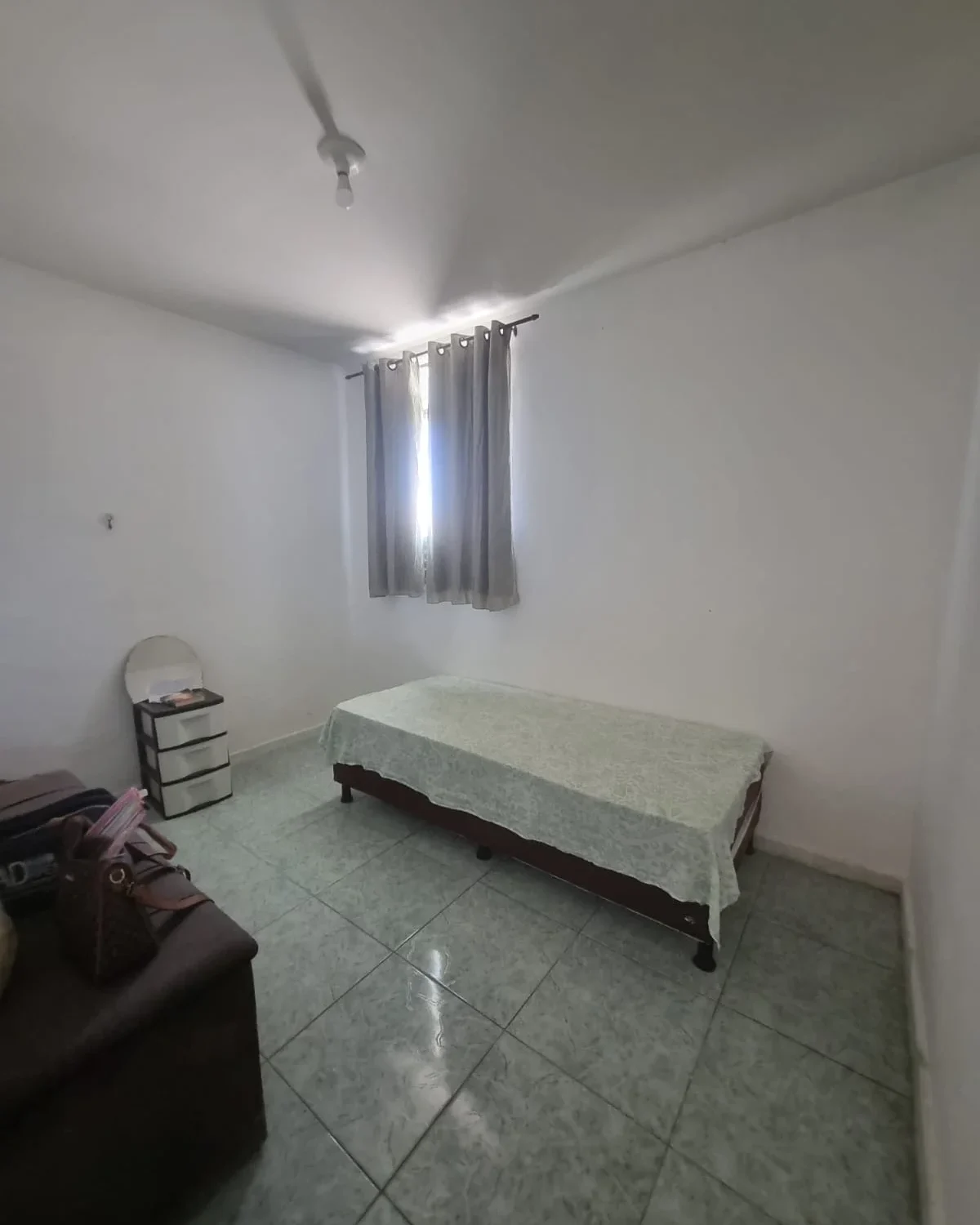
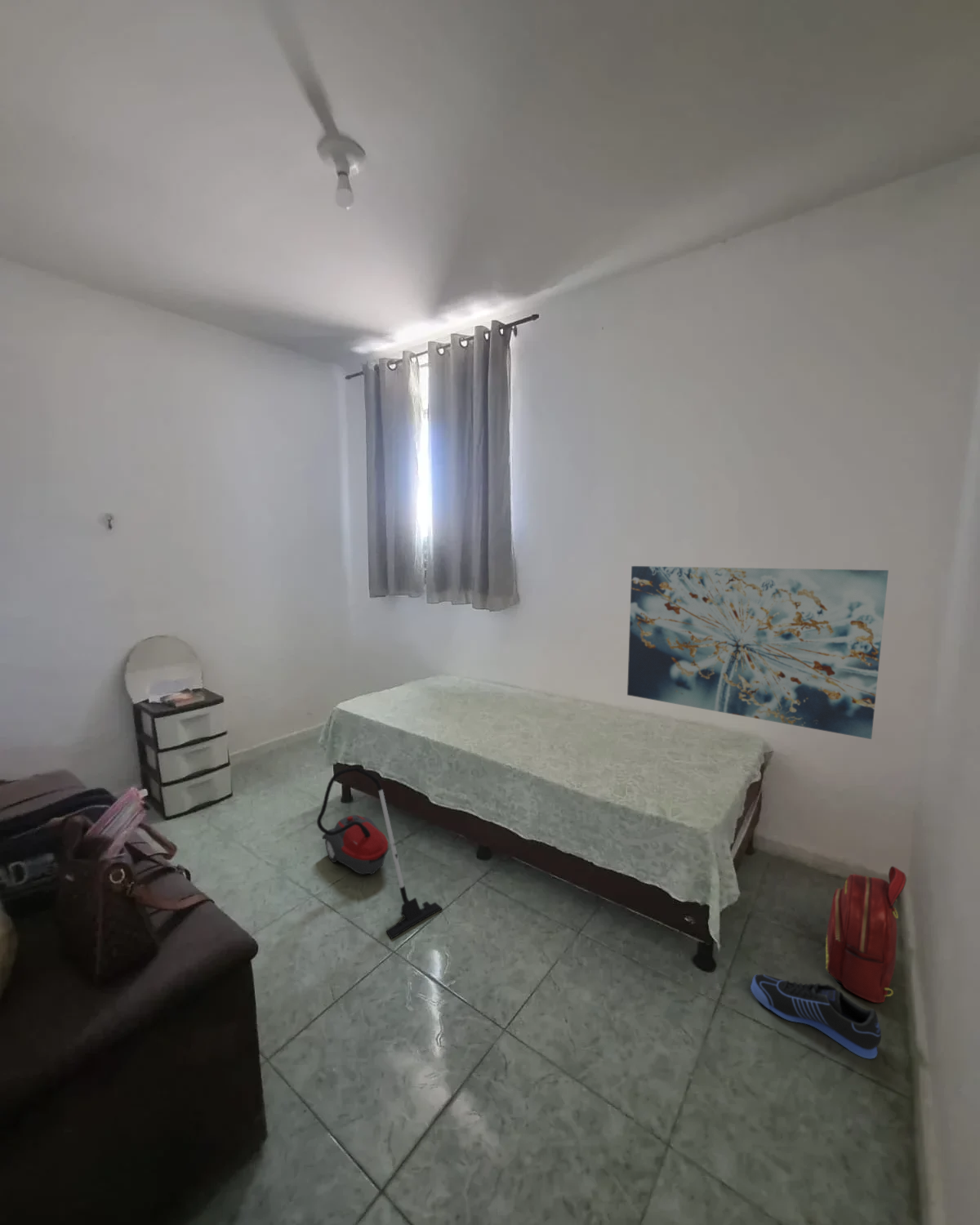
+ sneaker (812, 1000)
+ backpack (863, 915)
+ vacuum cleaner (362, 825)
+ wall art (738, 642)
